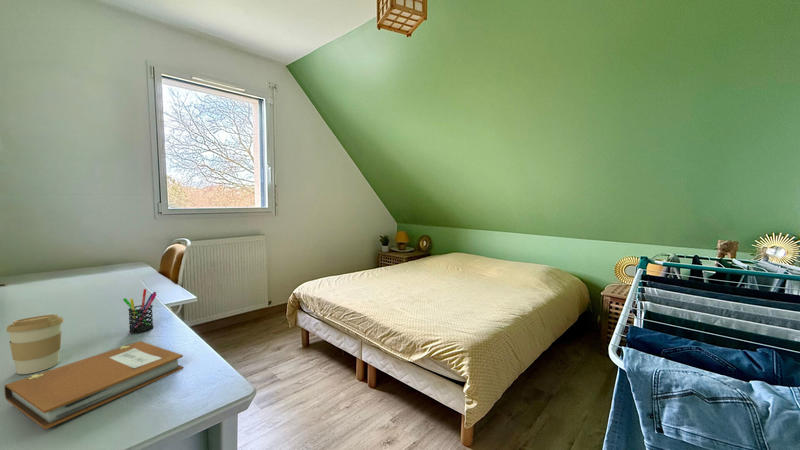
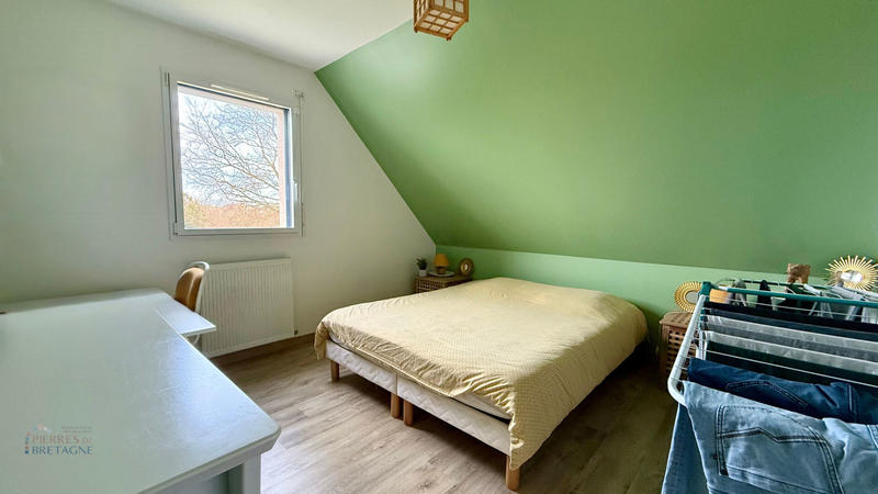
- notebook (105, 373)
- pen holder (138, 310)
- coffee cup (37, 341)
